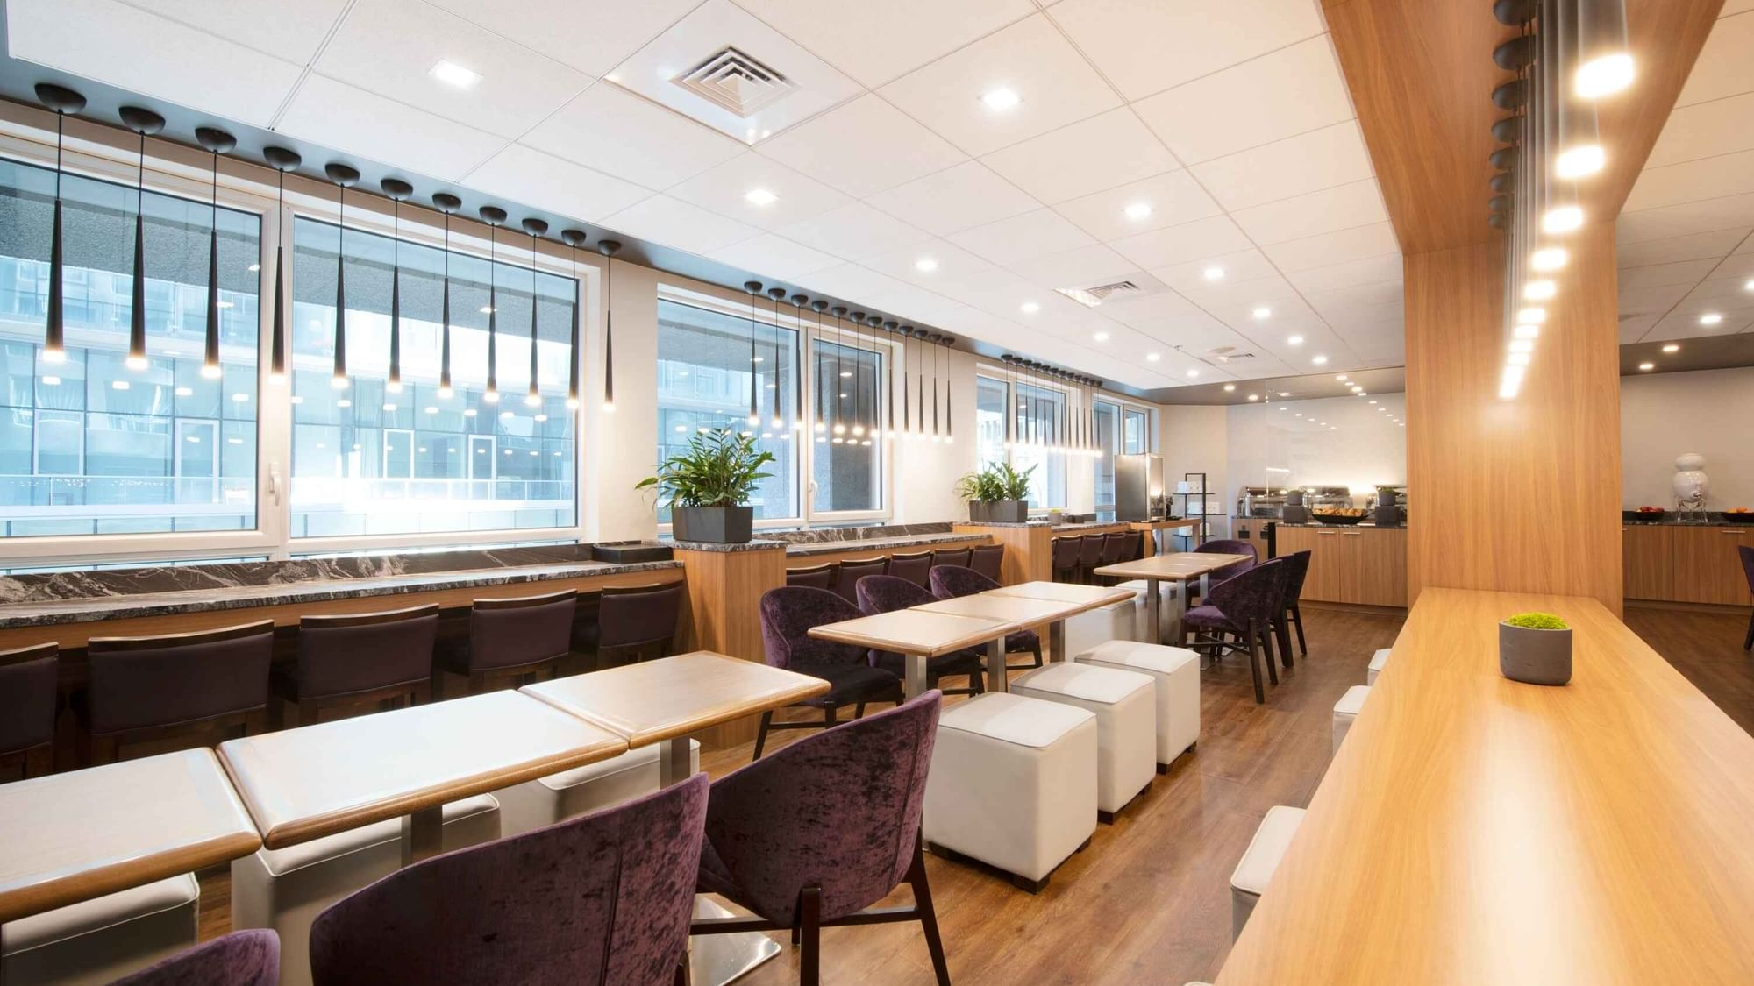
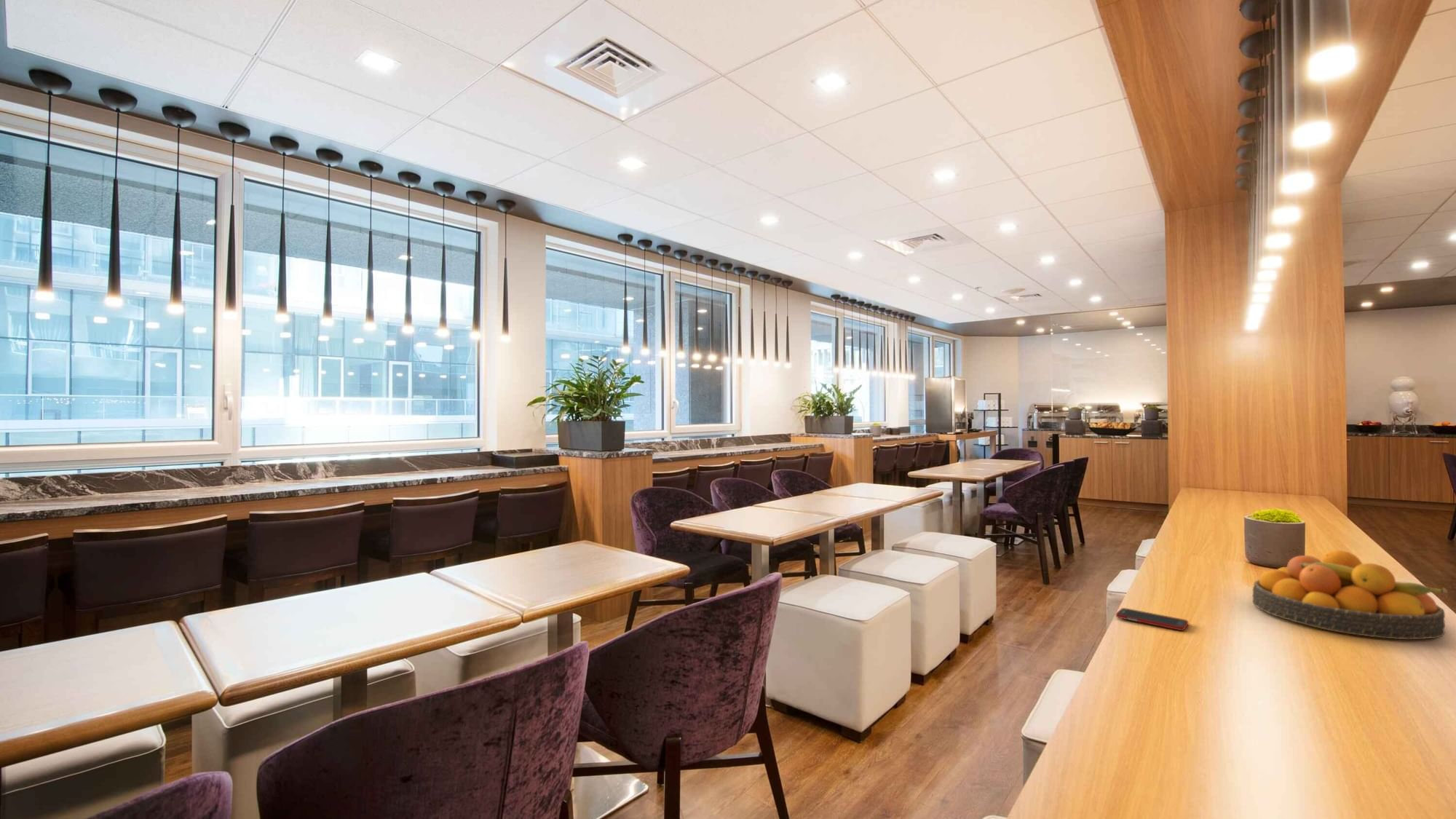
+ fruit bowl (1341, 586)
+ cell phone (1151, 619)
